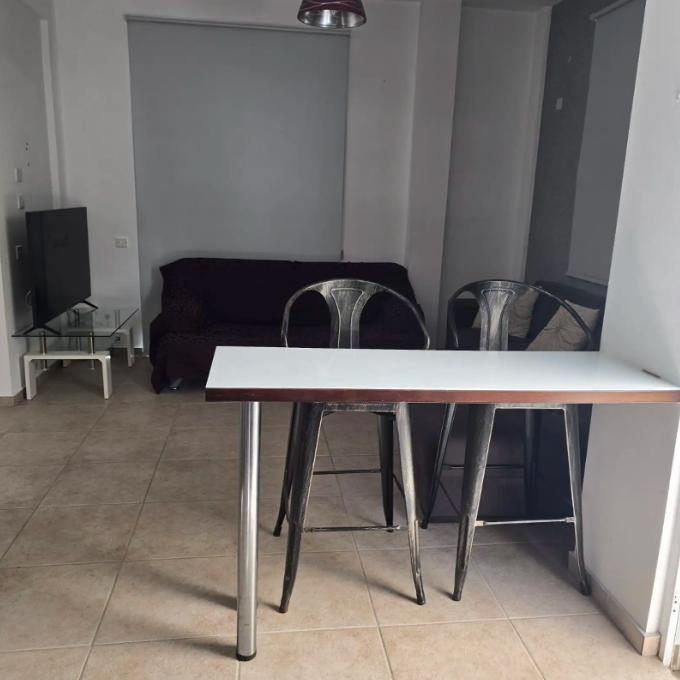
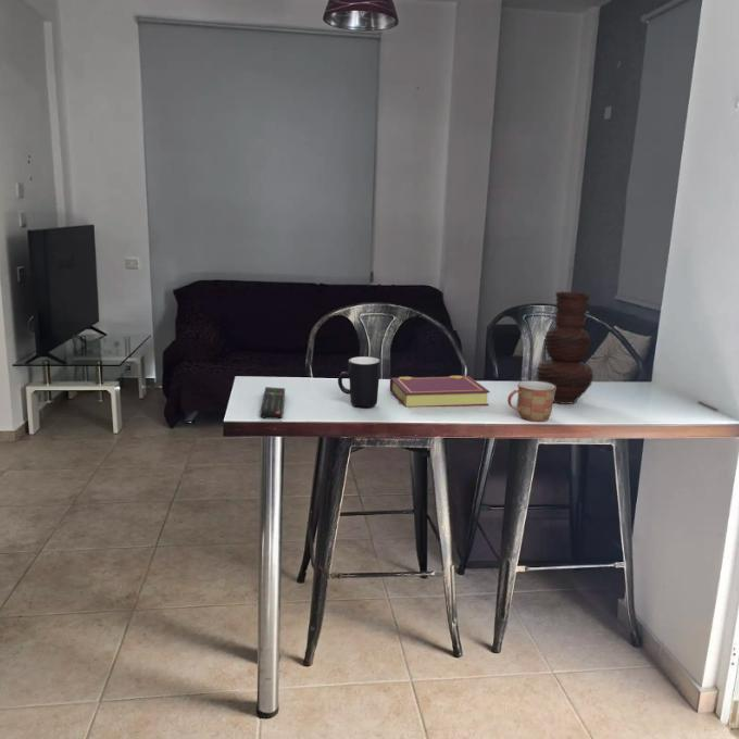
+ vase (566, 348)
+ book (436, 390)
+ mug (359, 383)
+ remote control (273, 402)
+ mug (529, 401)
